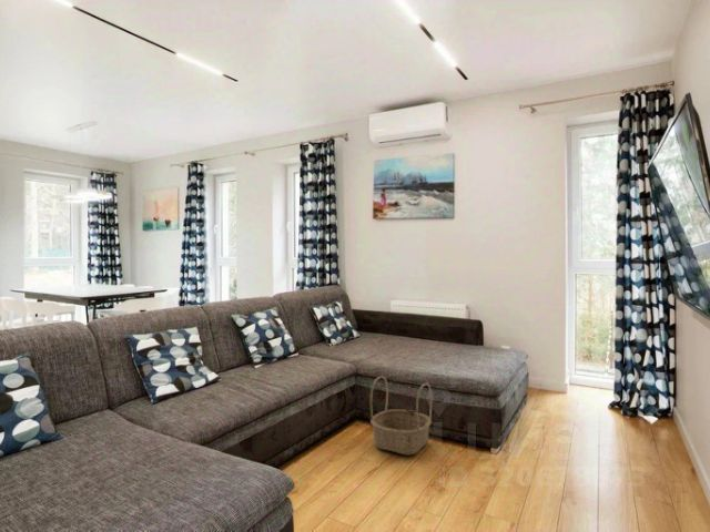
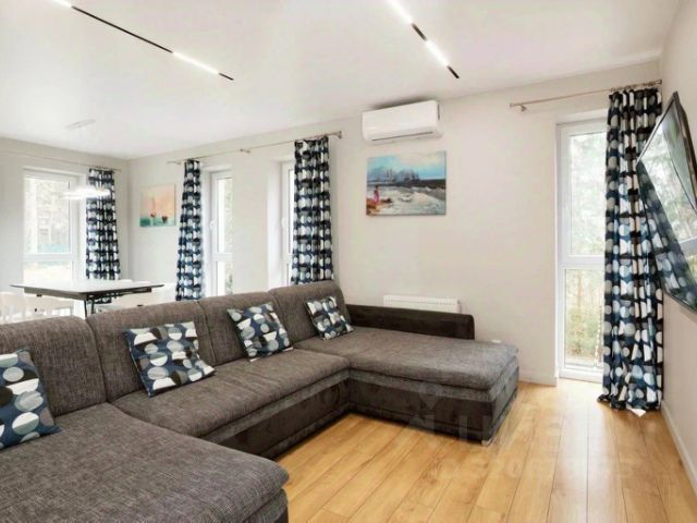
- basket (400, 412)
